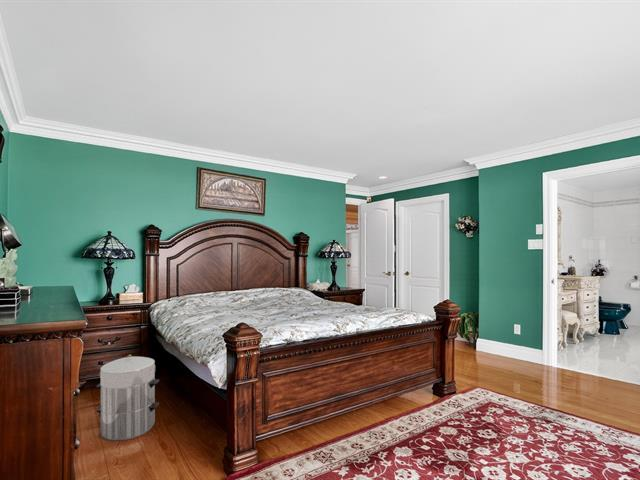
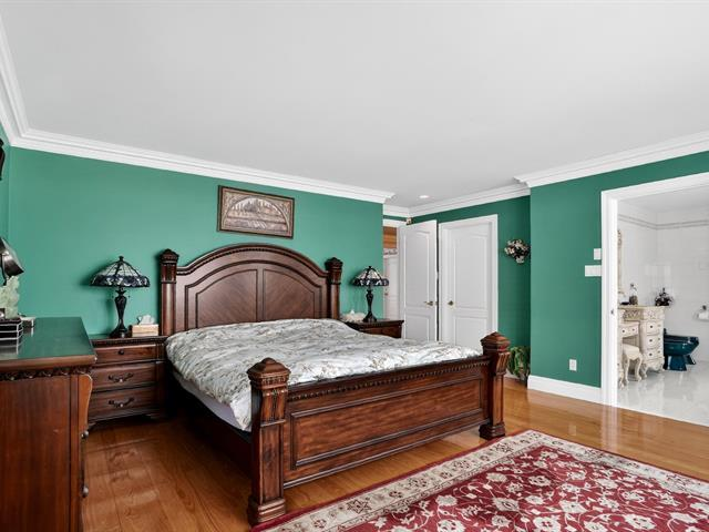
- waste bin (128, 392)
